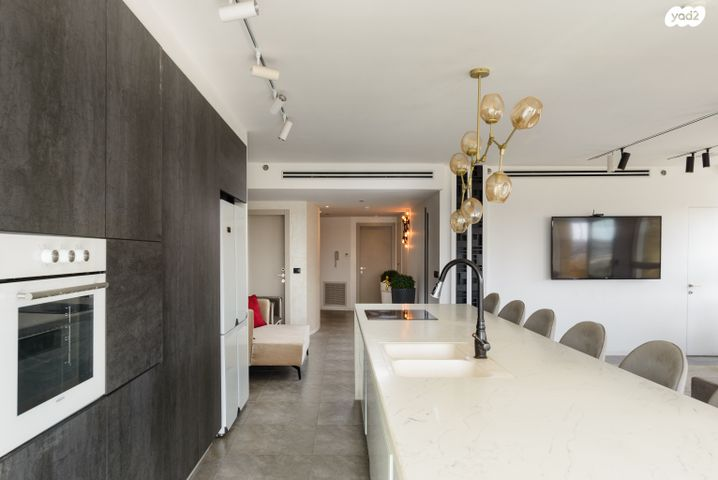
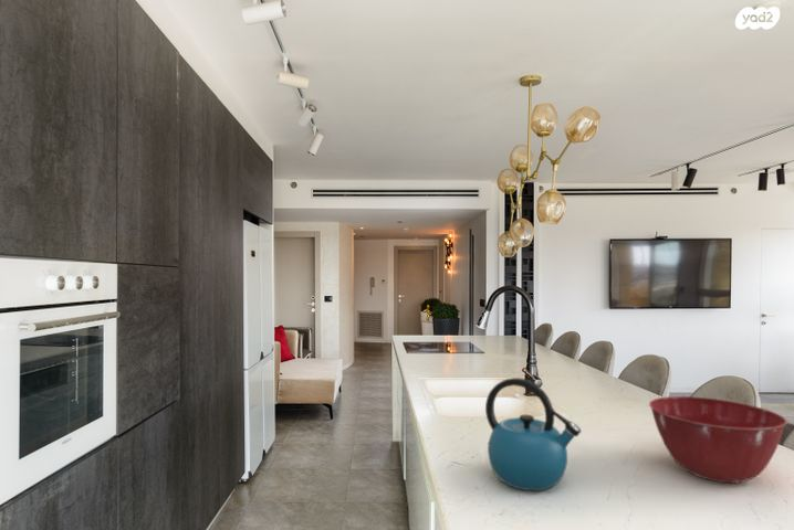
+ kettle (531, 430)
+ mixing bowl (713, 439)
